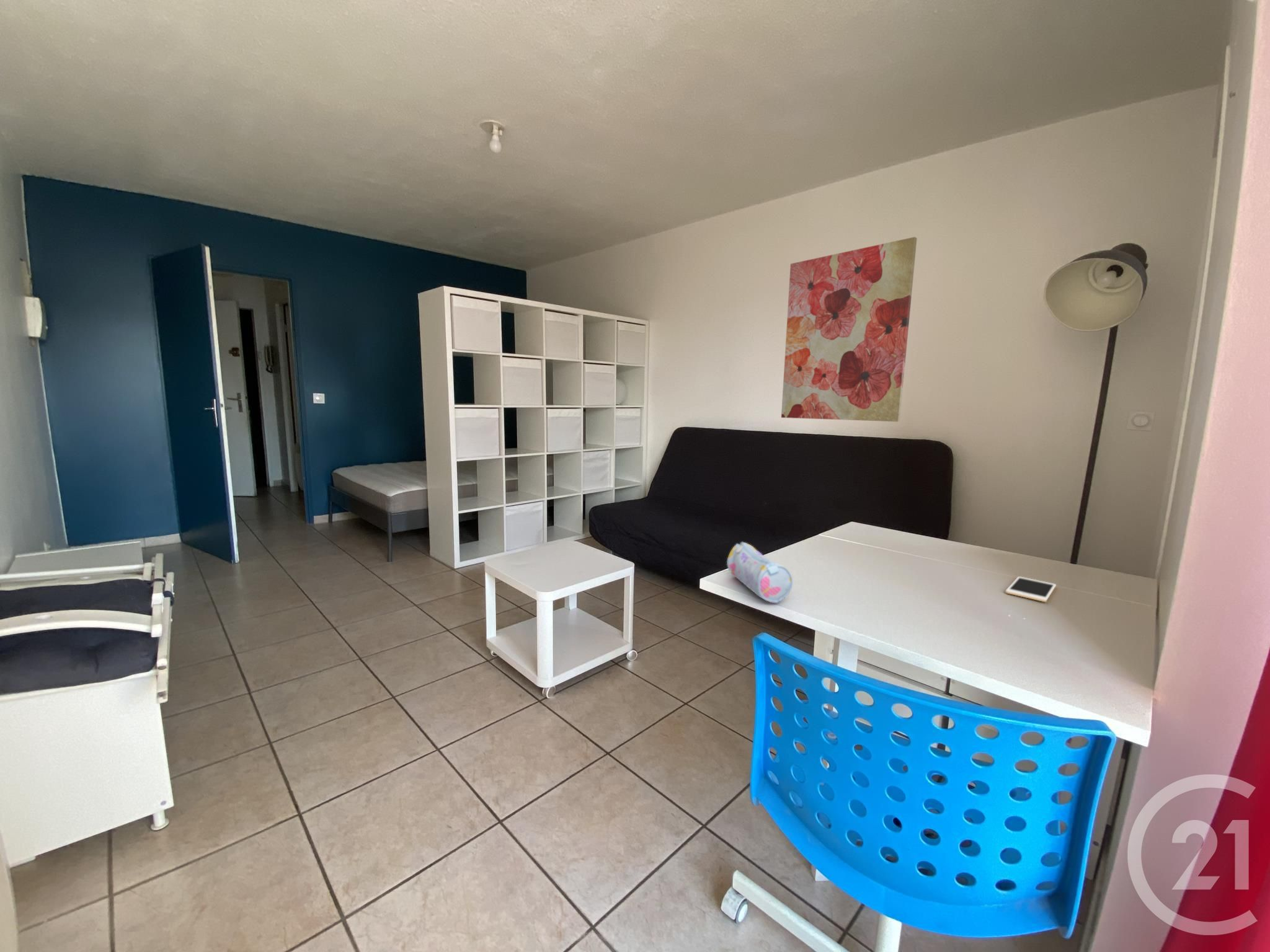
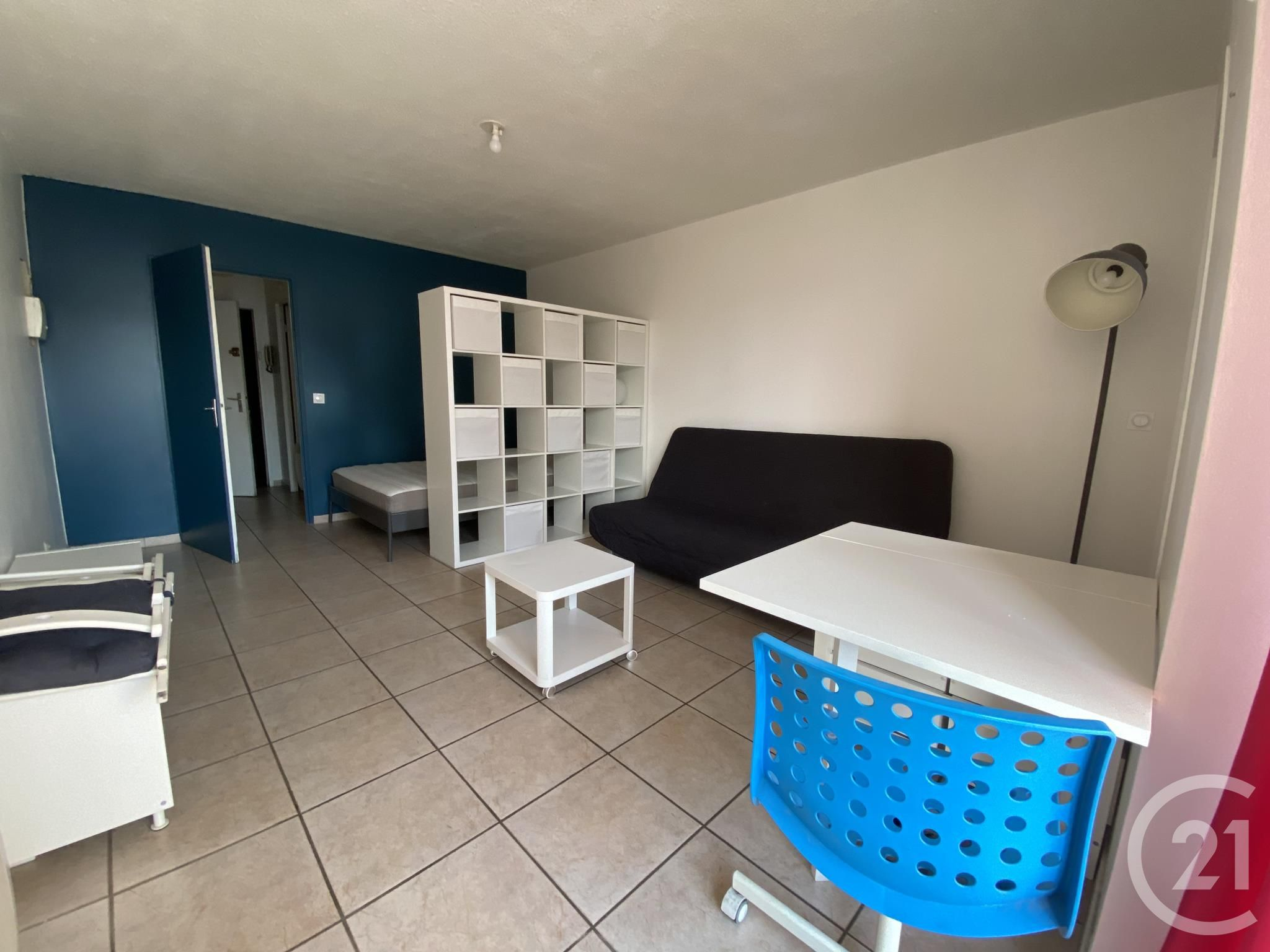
- cell phone (1031, 588)
- pencil case (758, 570)
- wall art (841, 337)
